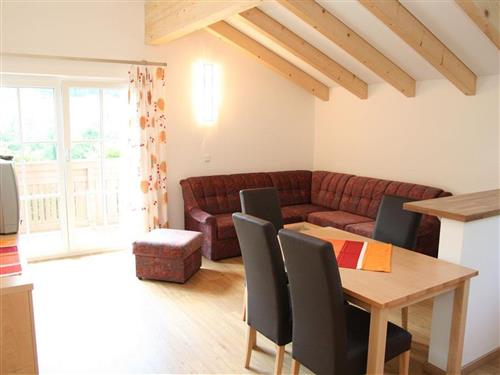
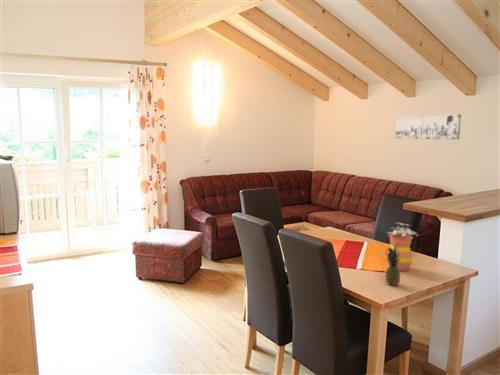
+ fruit (392, 264)
+ flowerpot (401, 246)
+ wall art (425, 127)
